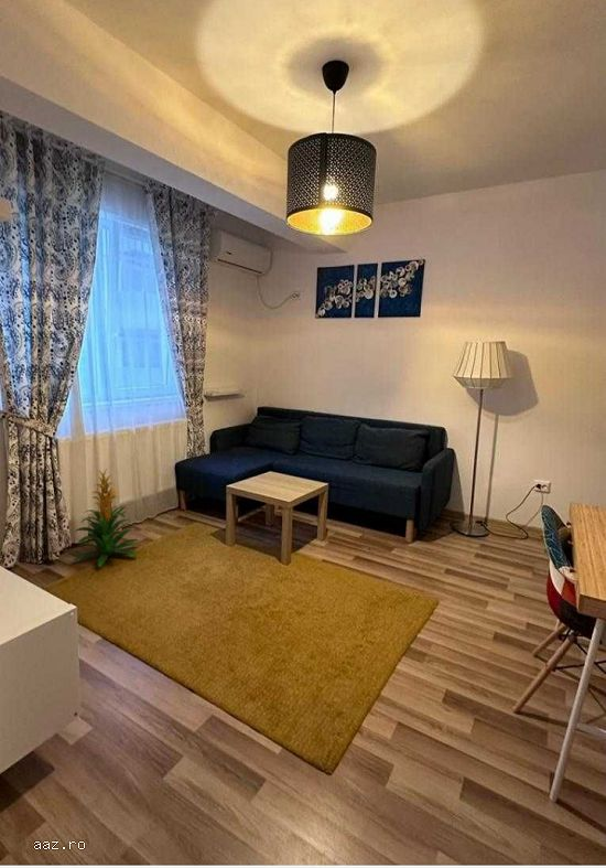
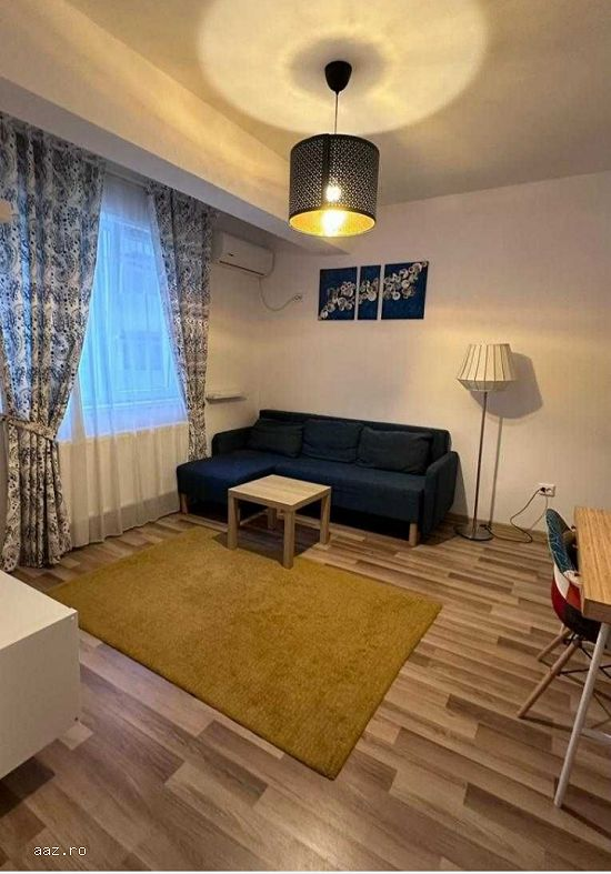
- indoor plant (106, 513)
